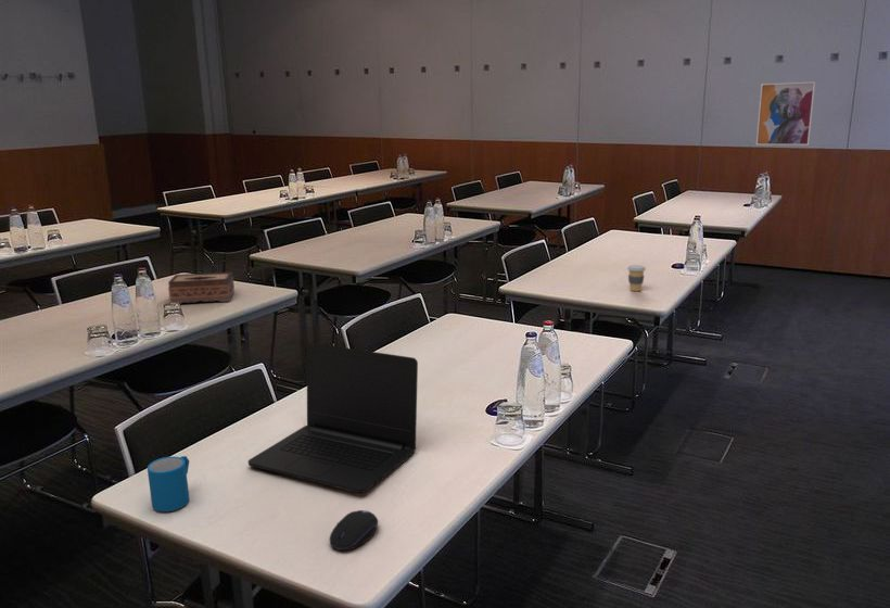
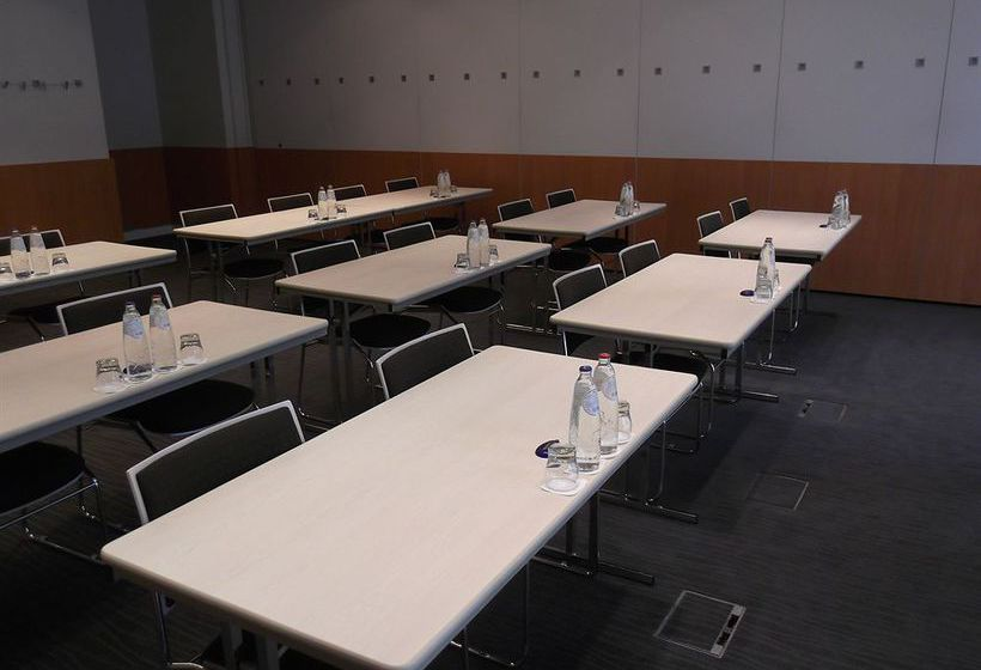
- mug (174, 479)
- coffee cup (636, 278)
- wall art (785, 114)
- laptop (332, 411)
- tissue box (202, 288)
- computer mouse (354, 527)
